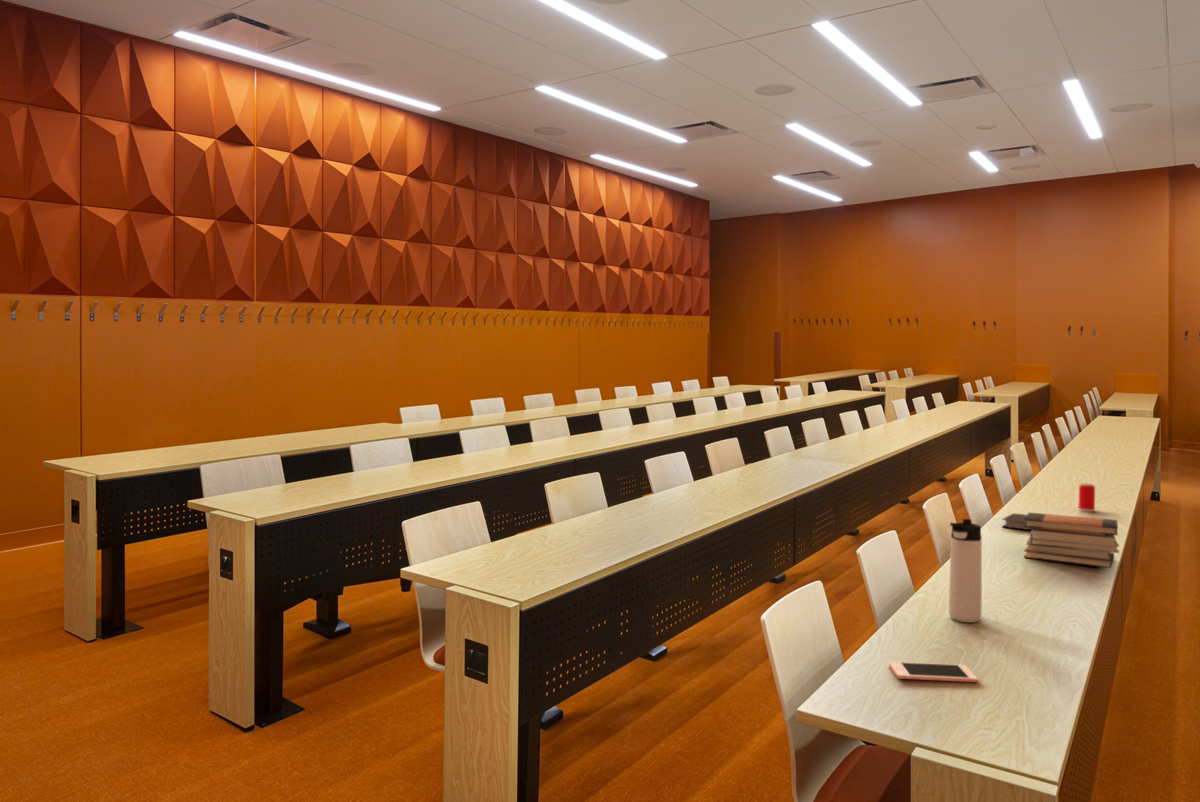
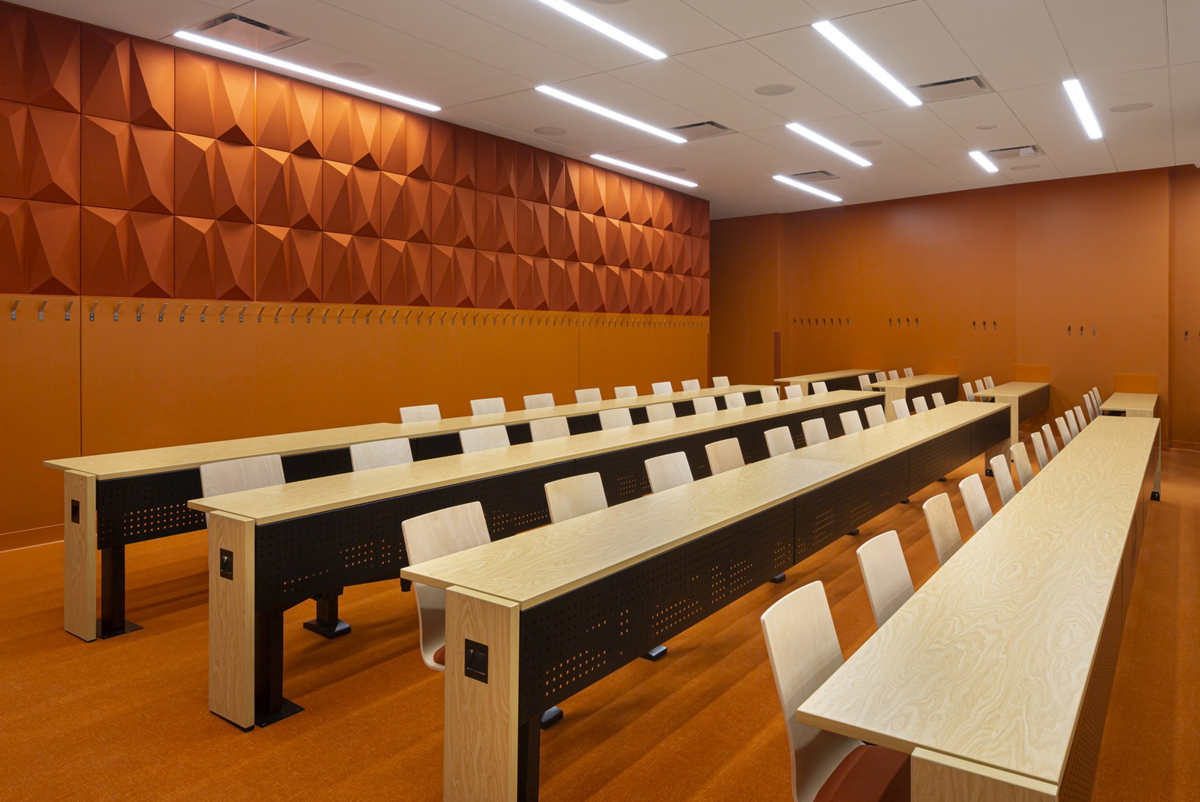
- book stack (1070, 539)
- thermos bottle (963, 570)
- beverage can (1086, 497)
- cell phone (932, 671)
- notebook (1032, 529)
